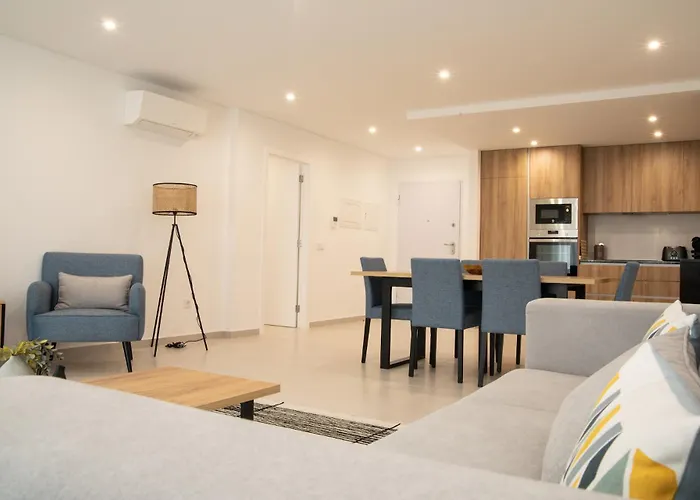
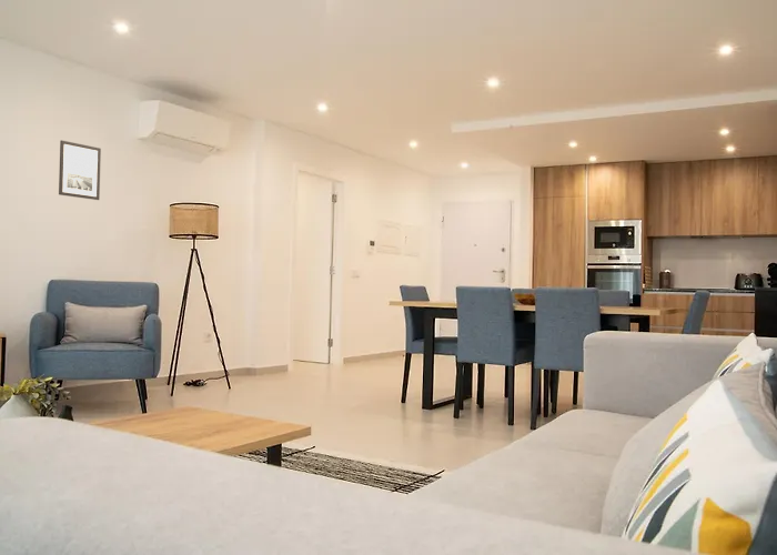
+ wall art (80, 171)
